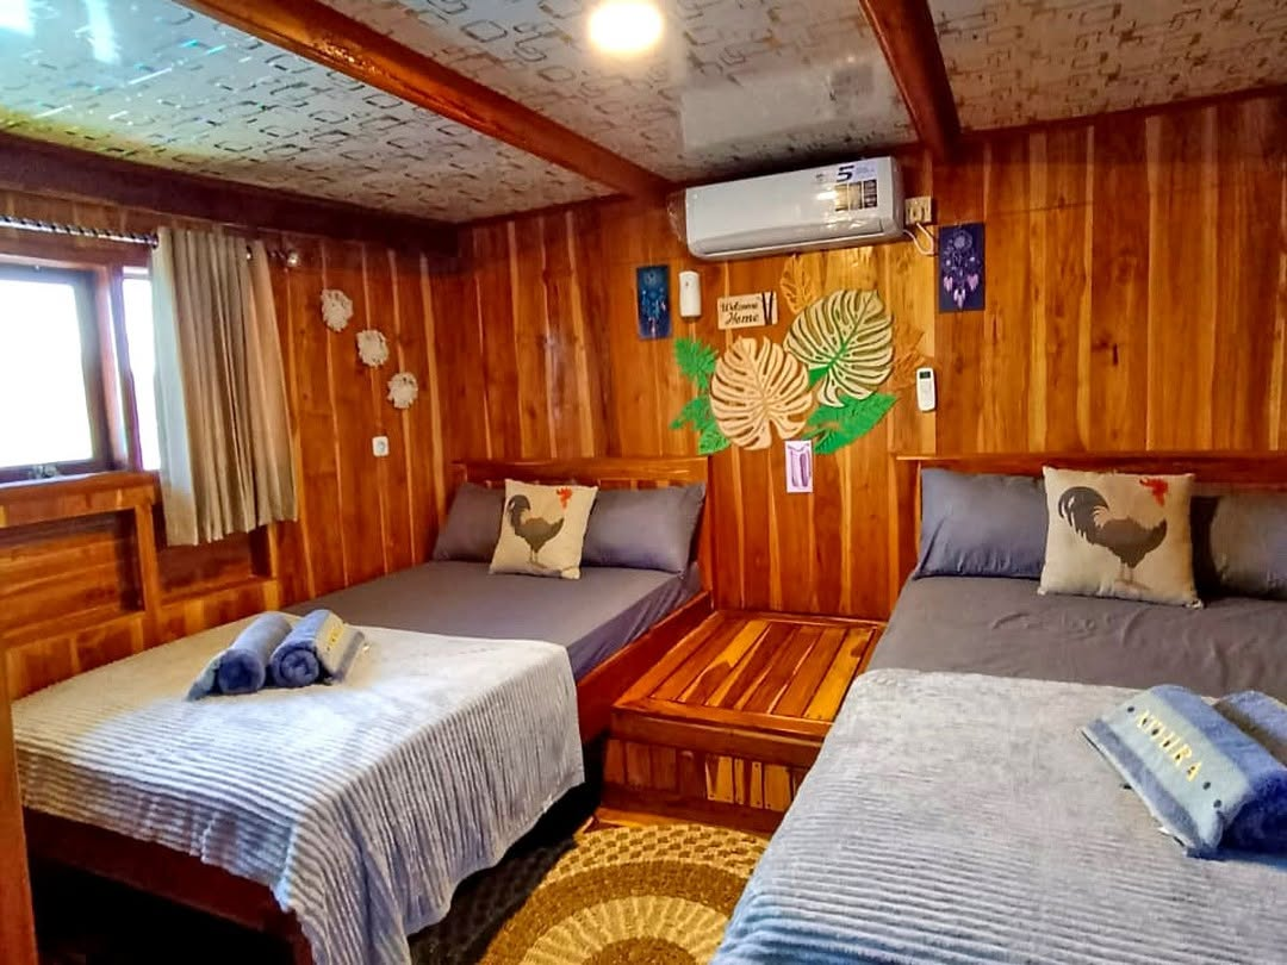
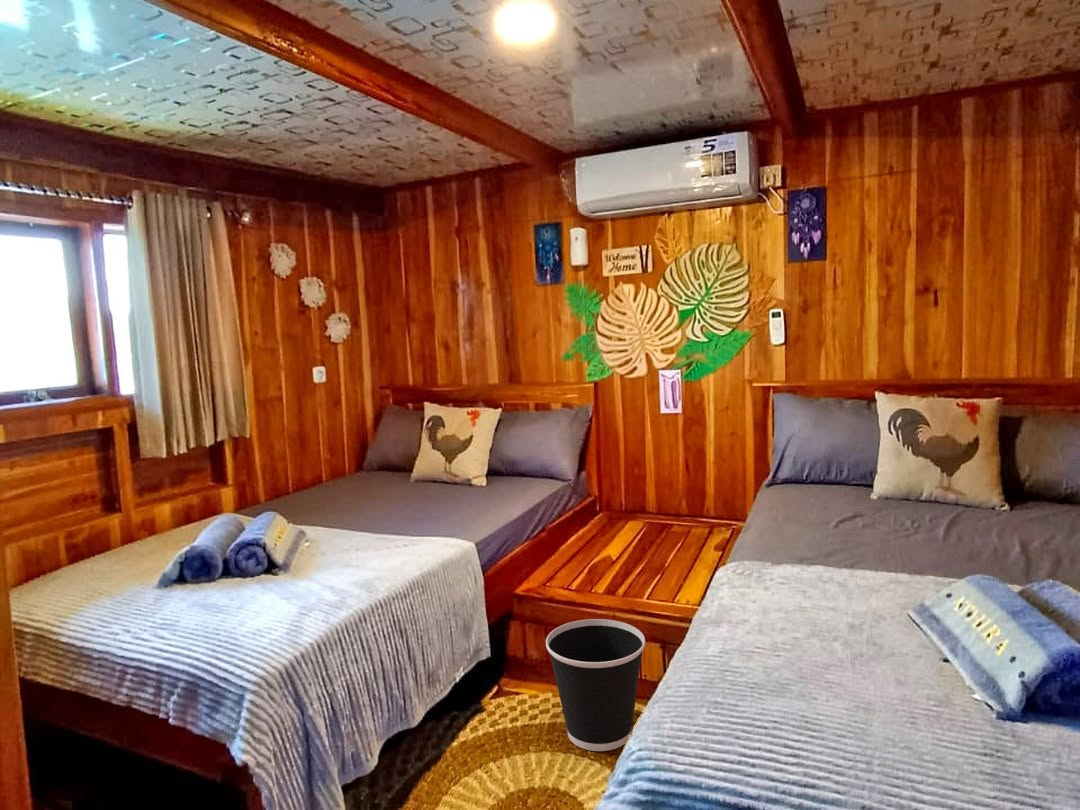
+ wastebasket (597, 685)
